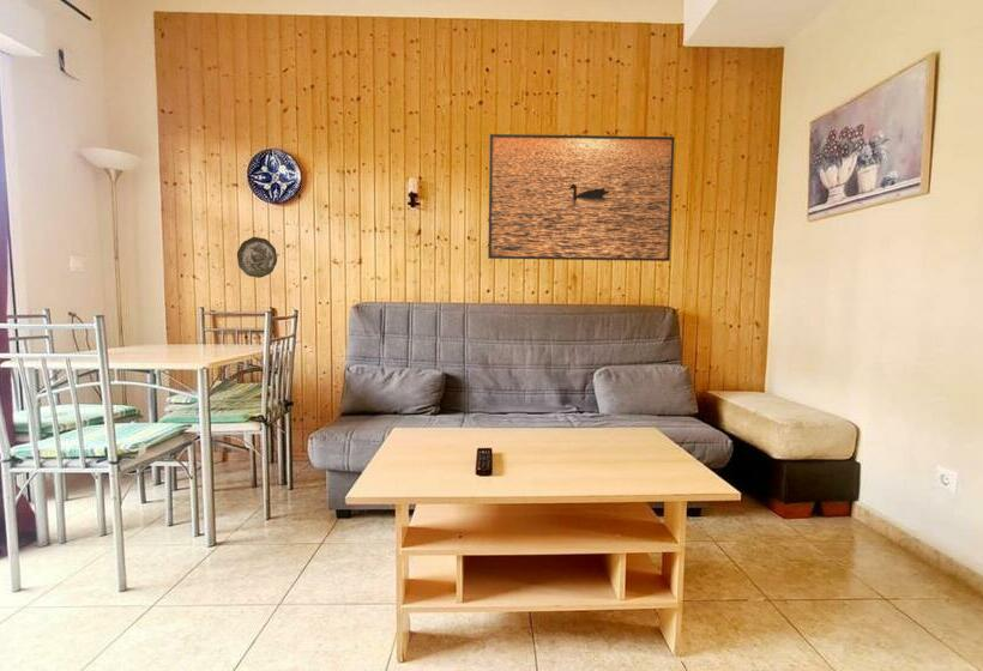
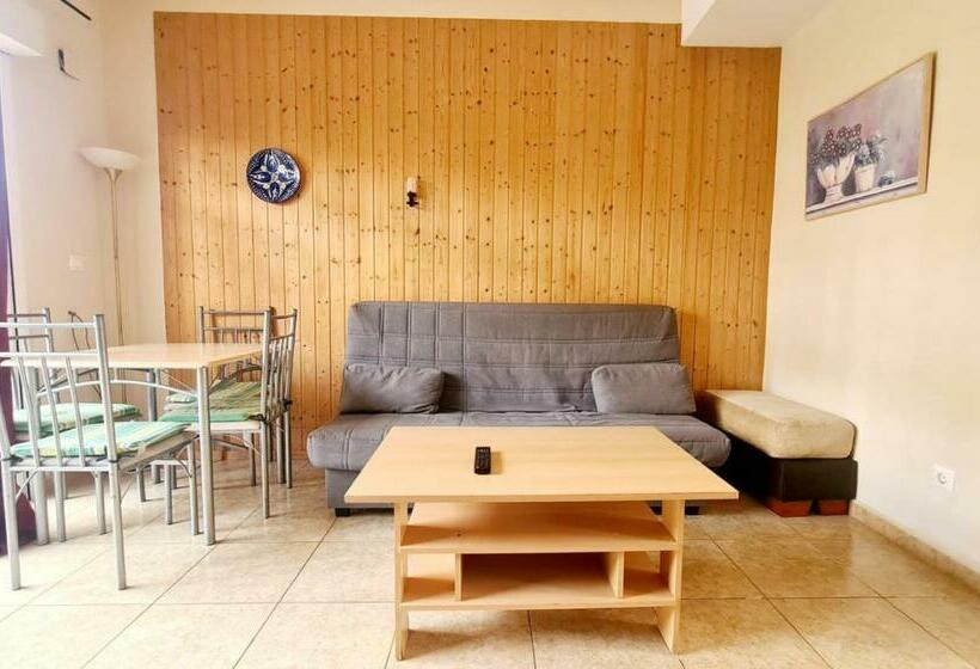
- decorative plate (258, 256)
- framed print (580, 198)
